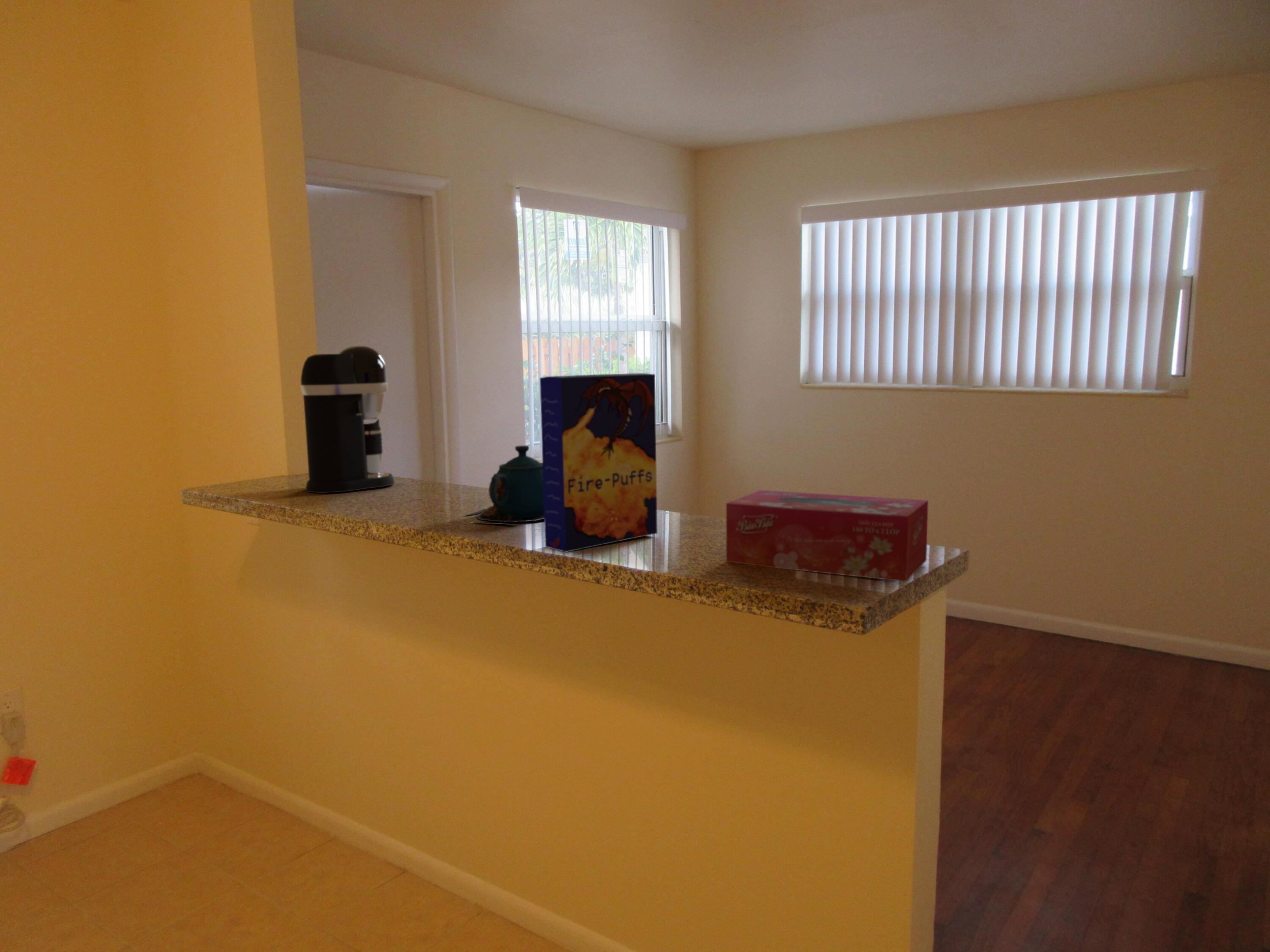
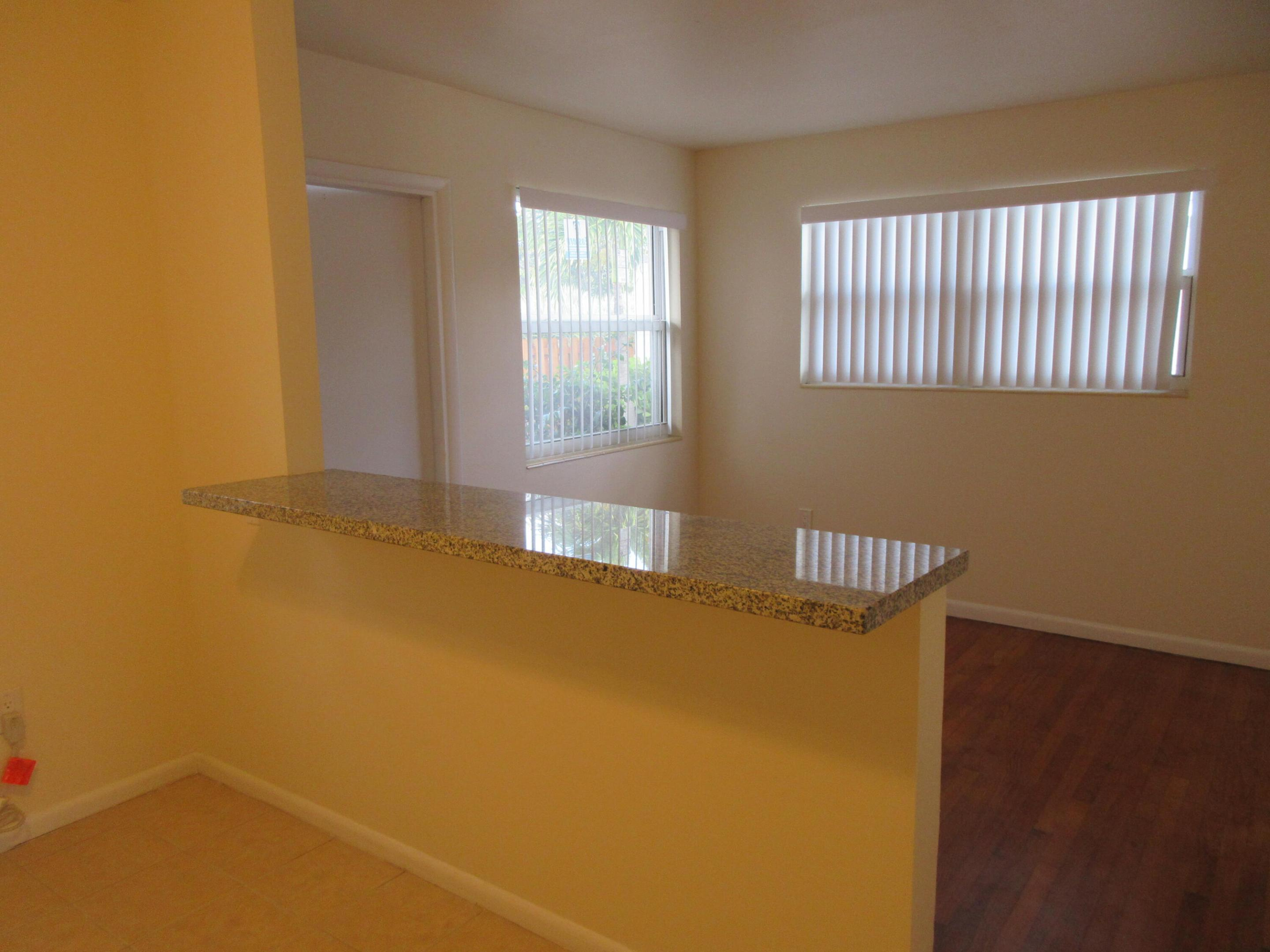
- coffee maker (347, 417)
- teapot (518, 481)
- cereal box (601, 458)
- tissue box (826, 532)
